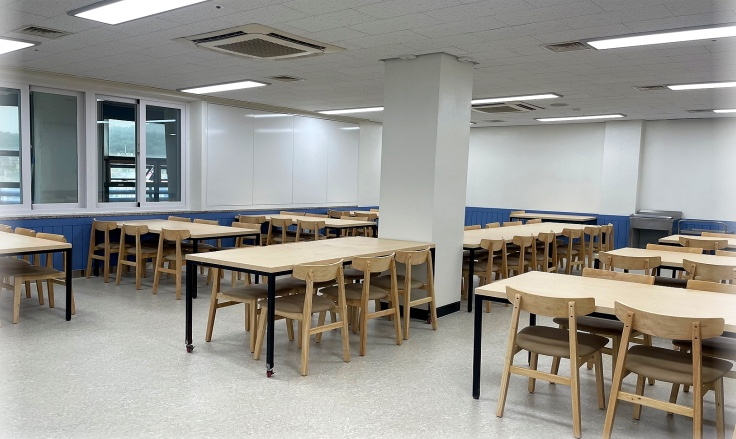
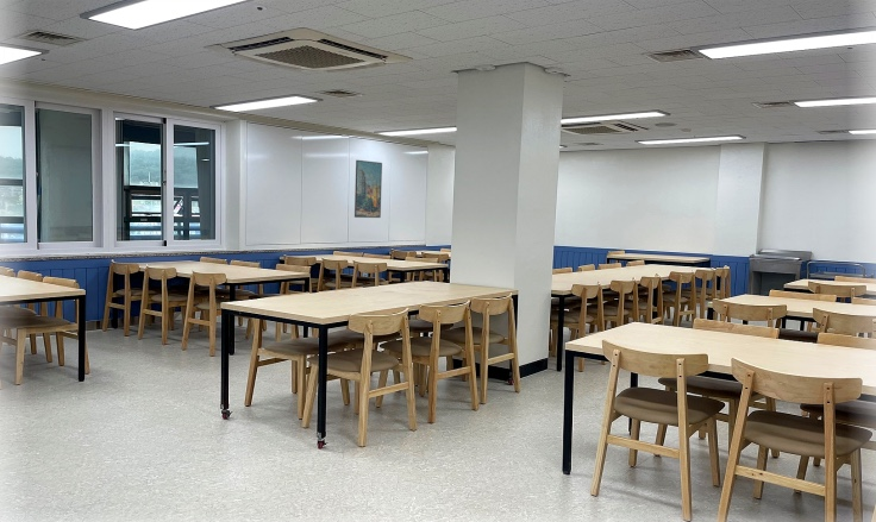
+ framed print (368, 189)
